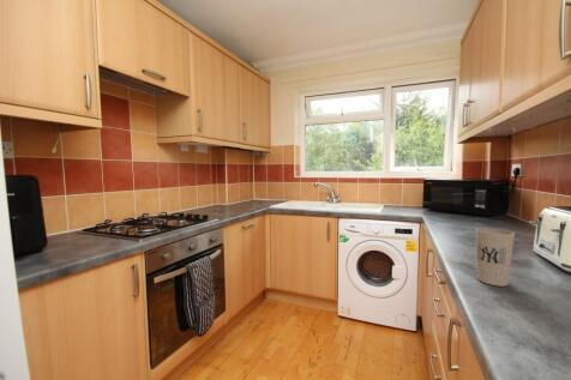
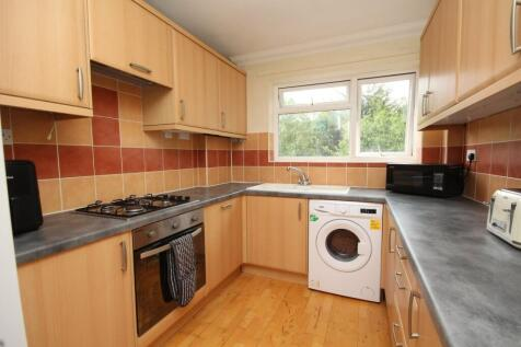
- cup (493, 255)
